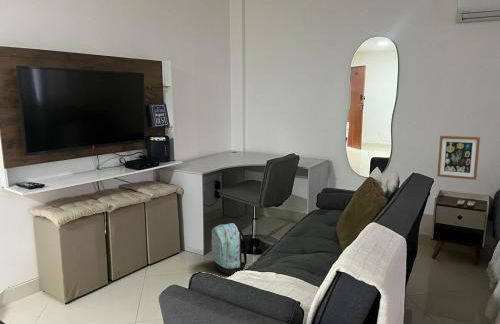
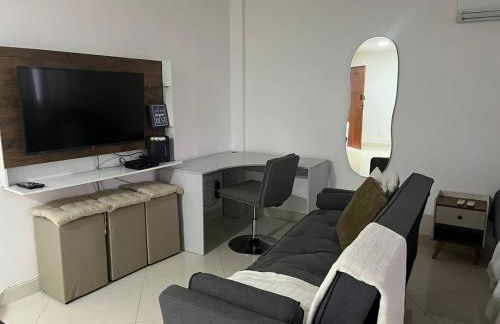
- backpack (227, 247)
- wall art (458, 157)
